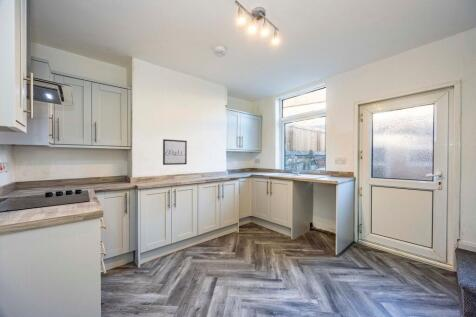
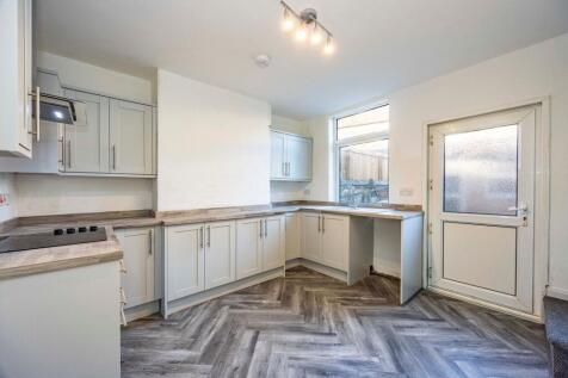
- wall art (175, 152)
